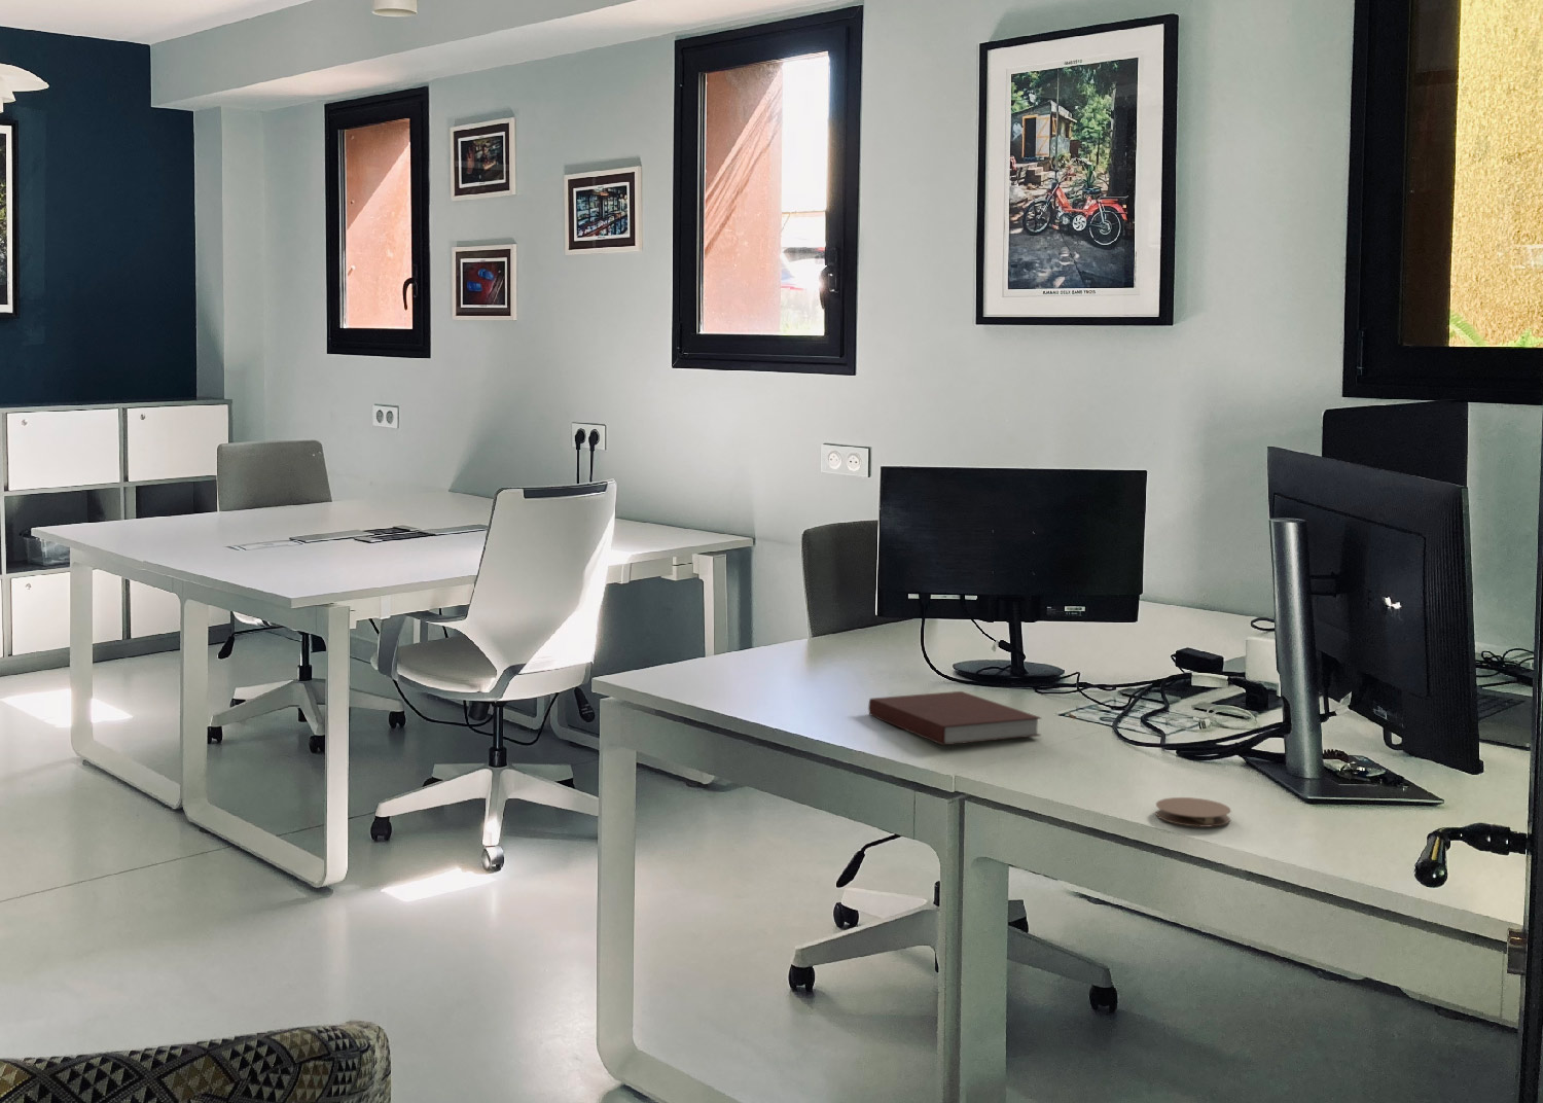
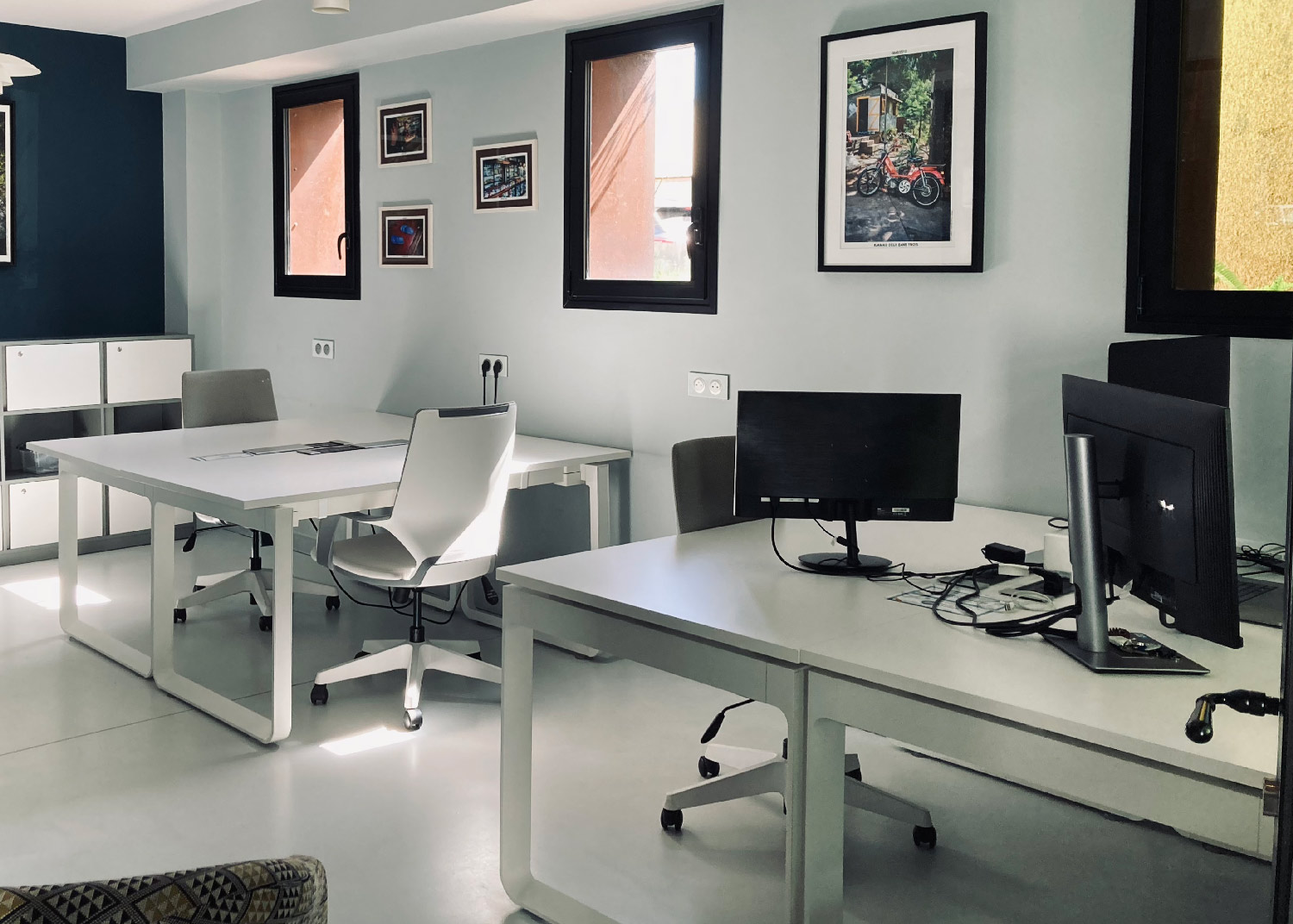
- coaster (1192, 811)
- notebook (951, 716)
